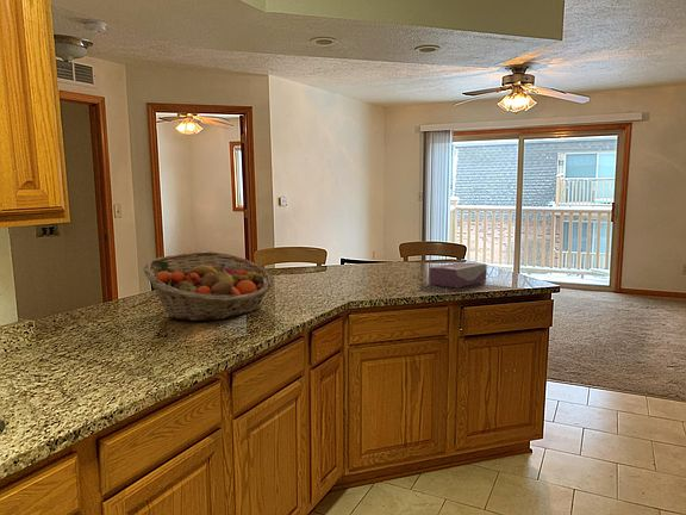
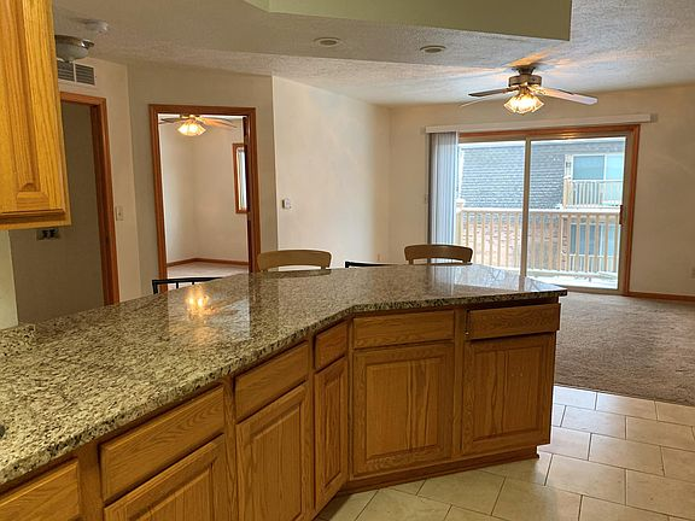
- tissue box (457, 273)
- fruit basket (211, 284)
